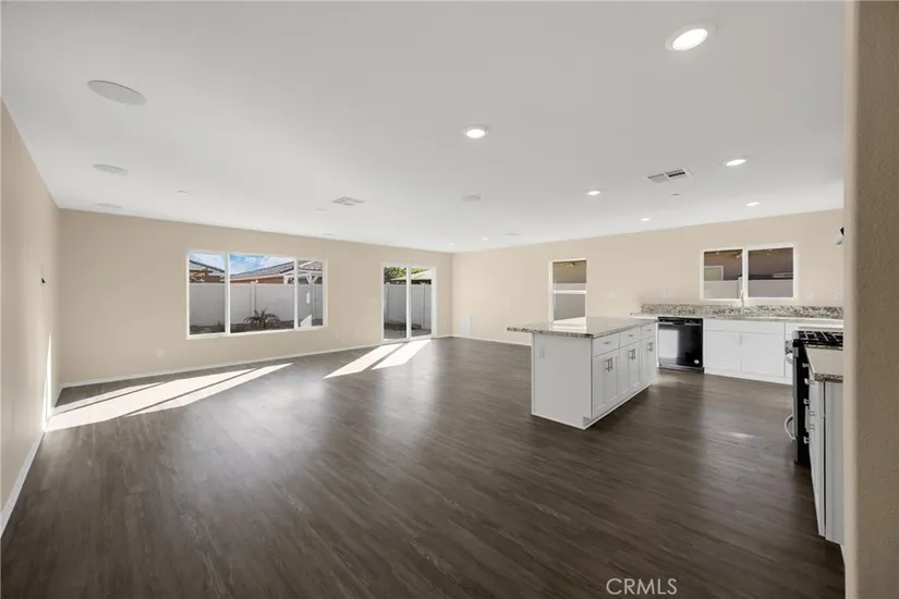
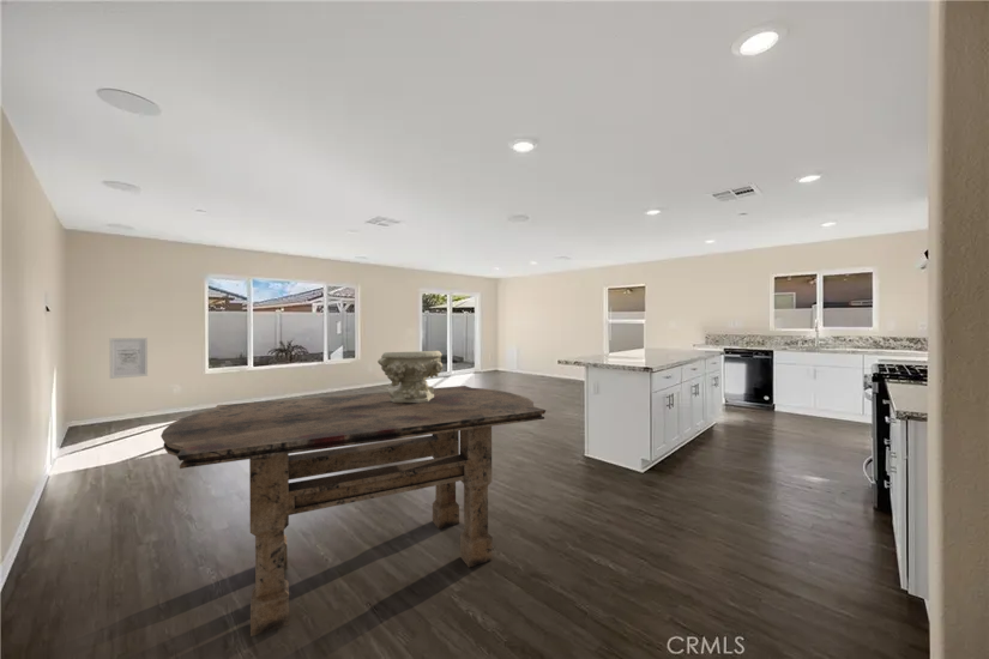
+ wall art (128, 357)
+ dining table (375, 484)
+ decorative bowl (412, 375)
